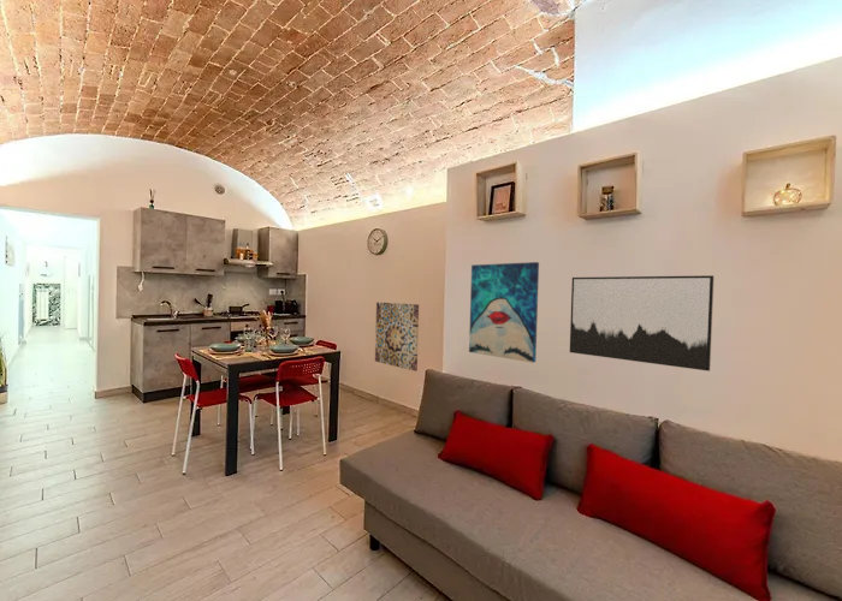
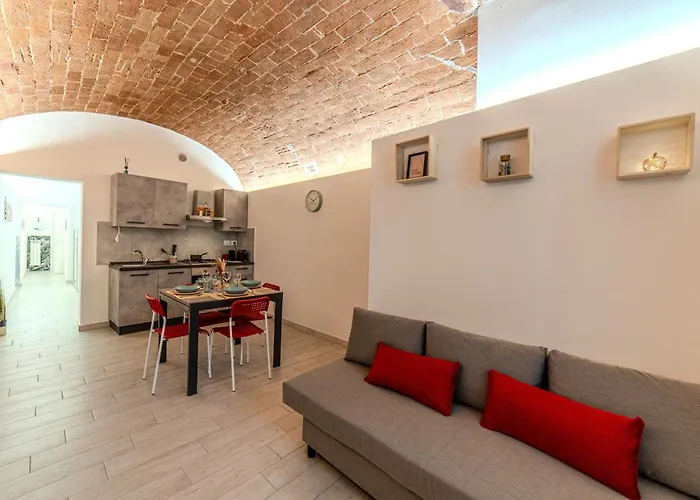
- wall art (633, 319)
- wall art (500, 310)
- wall art (396, 334)
